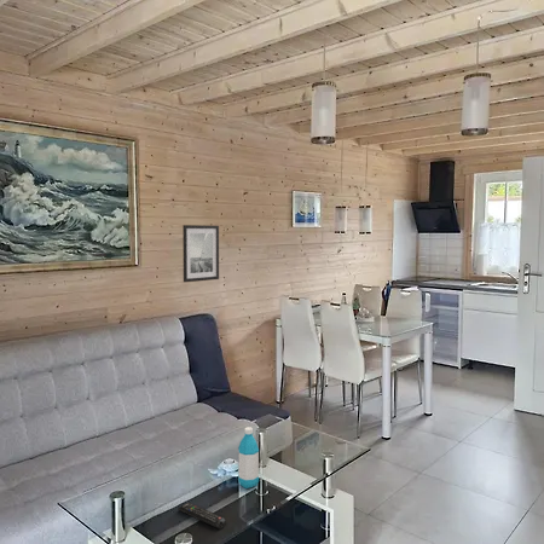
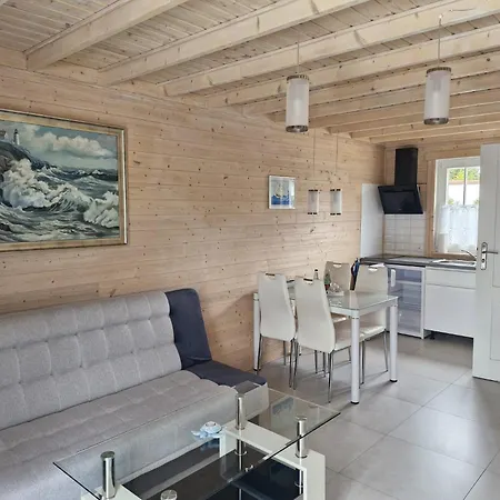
- water bottle (248, 456)
- wall art (201, 253)
- remote control (201, 515)
